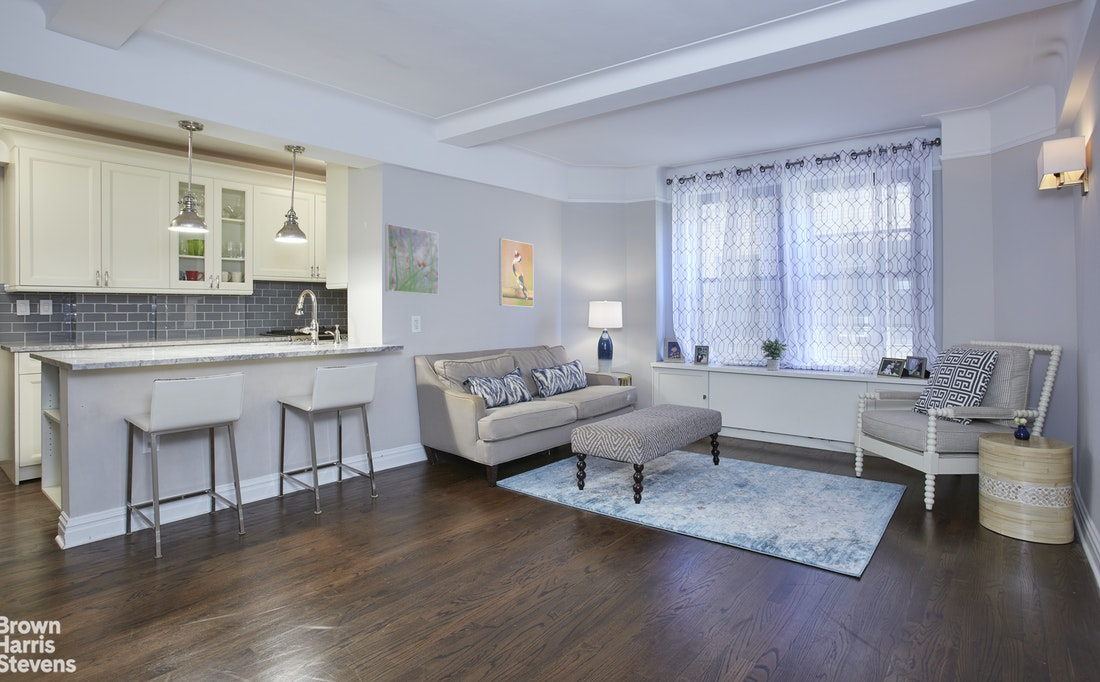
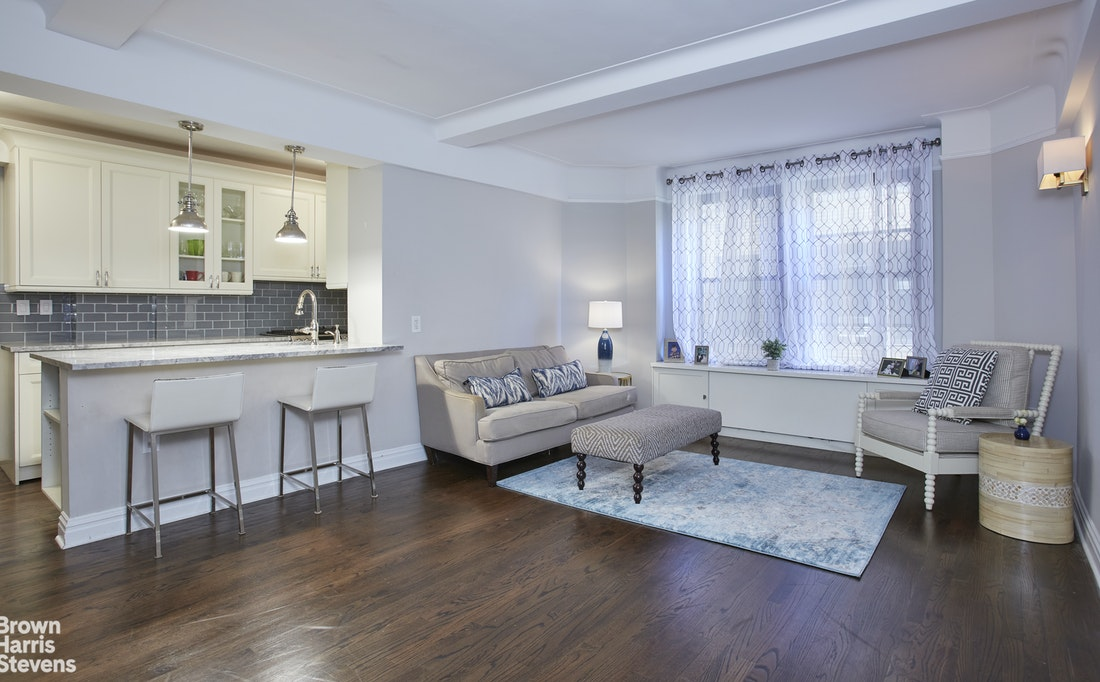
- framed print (413, 260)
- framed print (516, 273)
